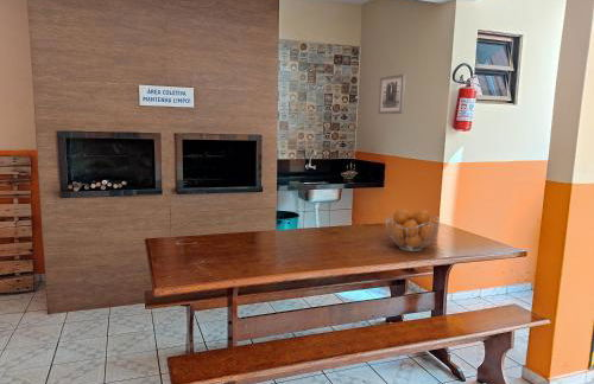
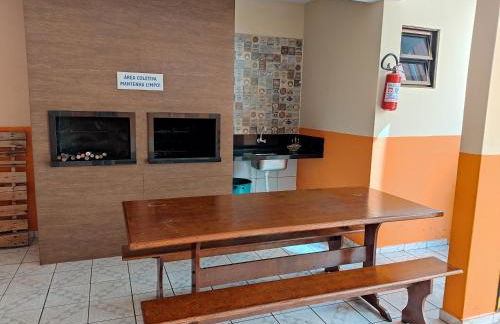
- wall art (391, 95)
- fruit basket (411, 229)
